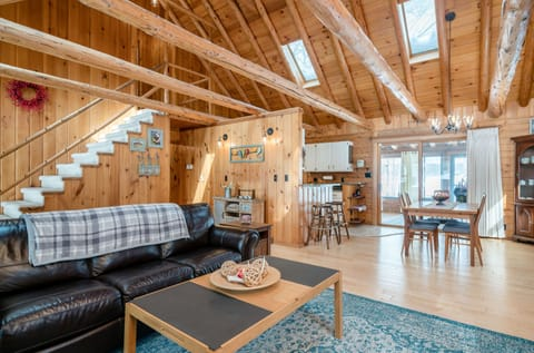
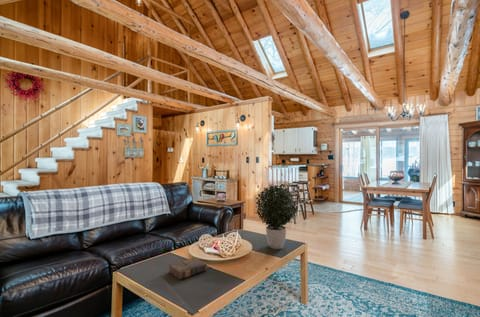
+ potted plant (275, 215)
+ book (191, 266)
